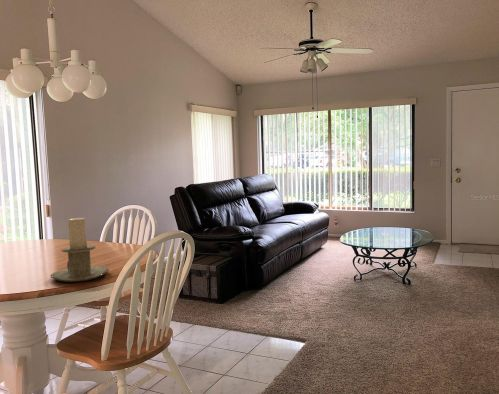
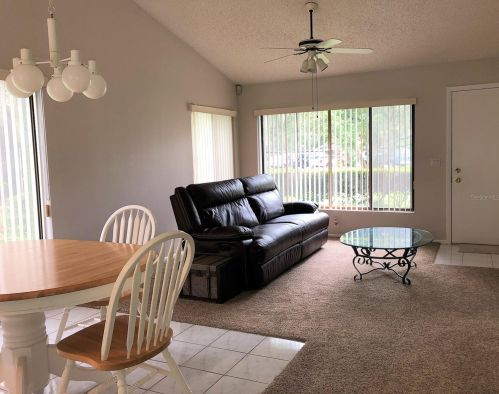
- candle holder (78, 247)
